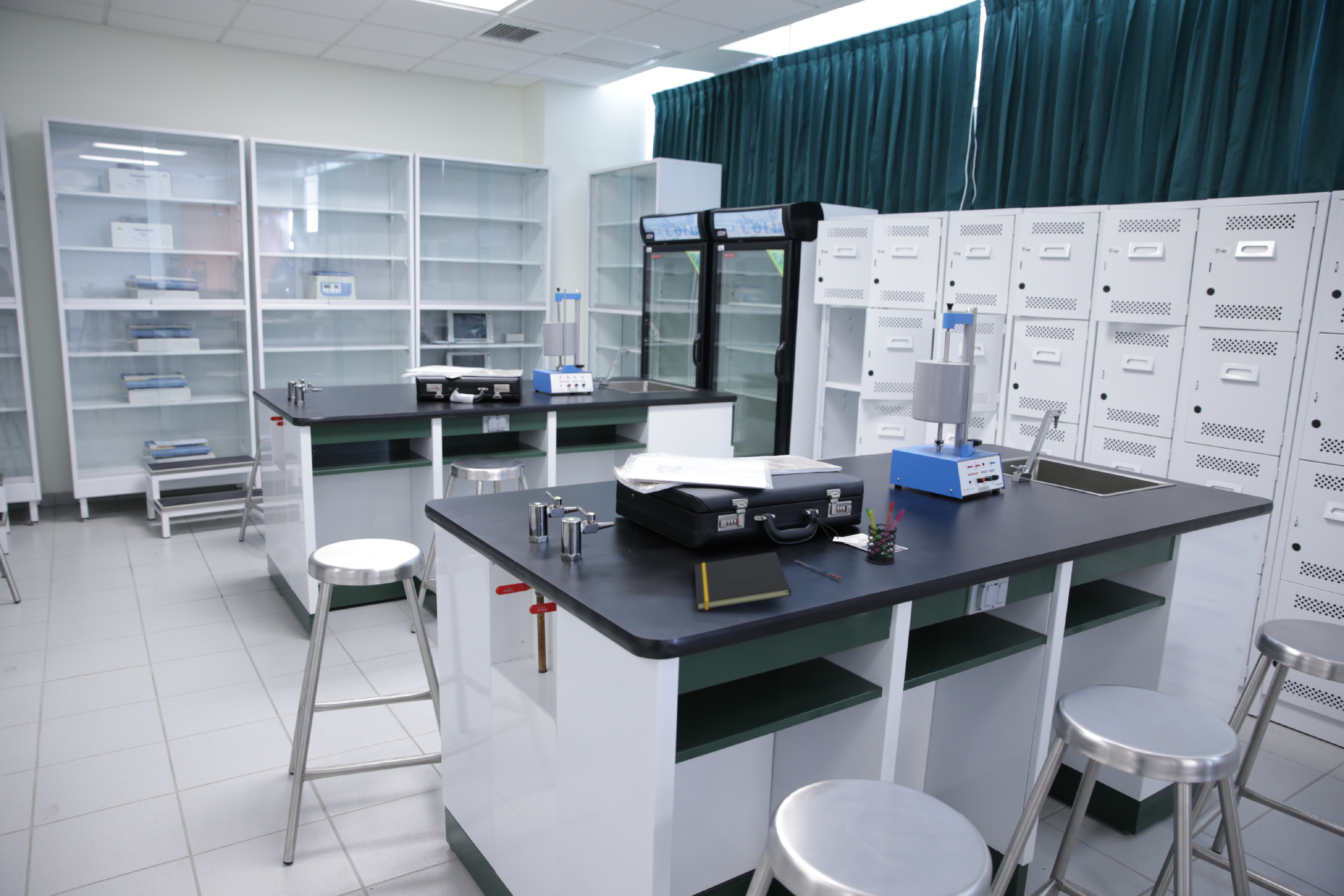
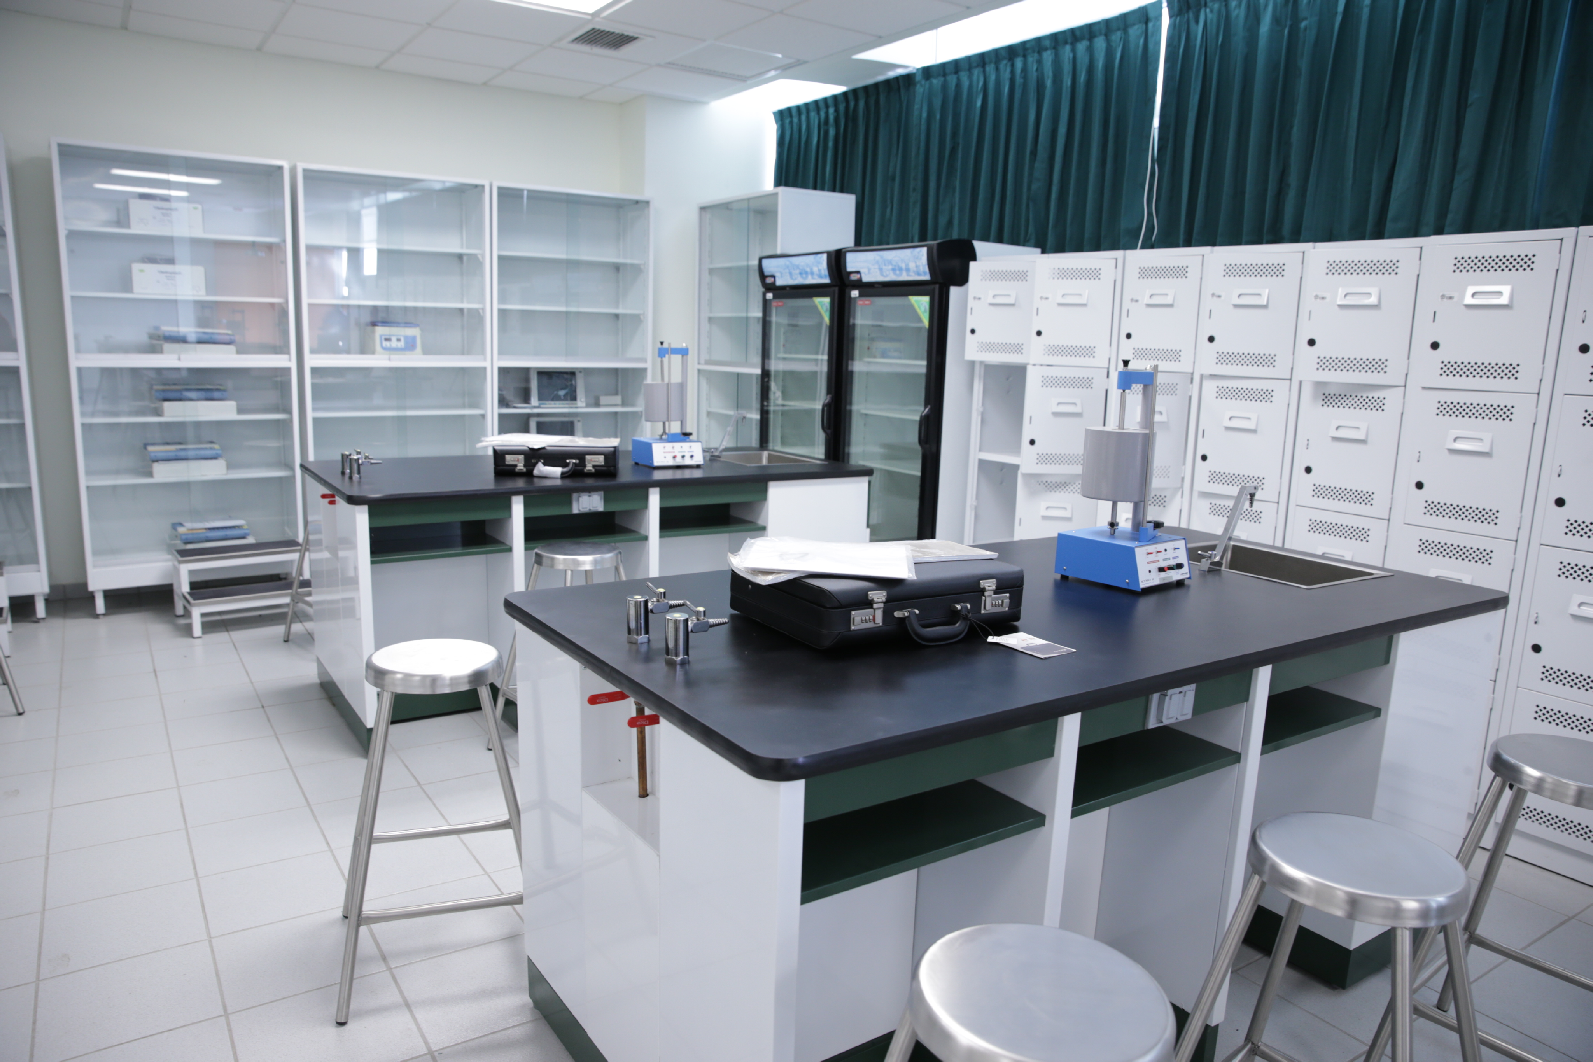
- pen holder (880, 531)
- notepad (739, 579)
- pen (817, 569)
